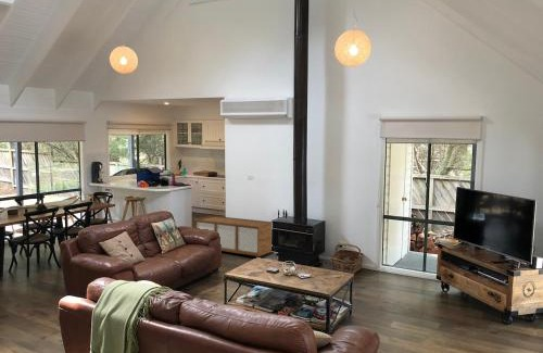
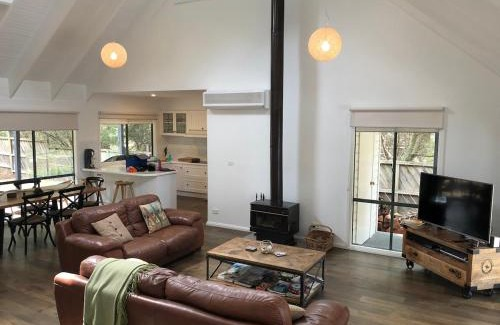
- storage cabinet (233, 236)
